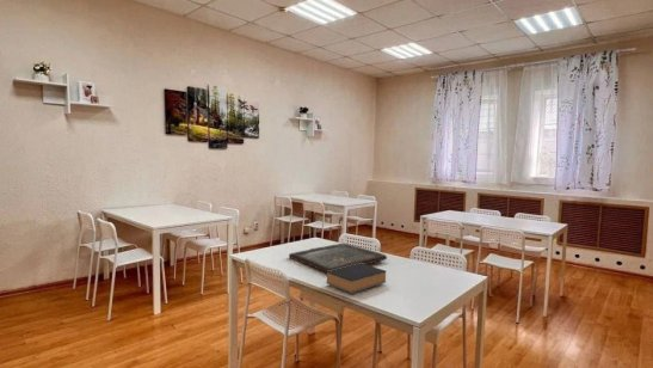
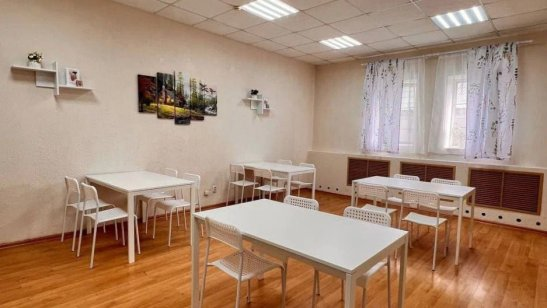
- board game (337, 256)
- book (356, 277)
